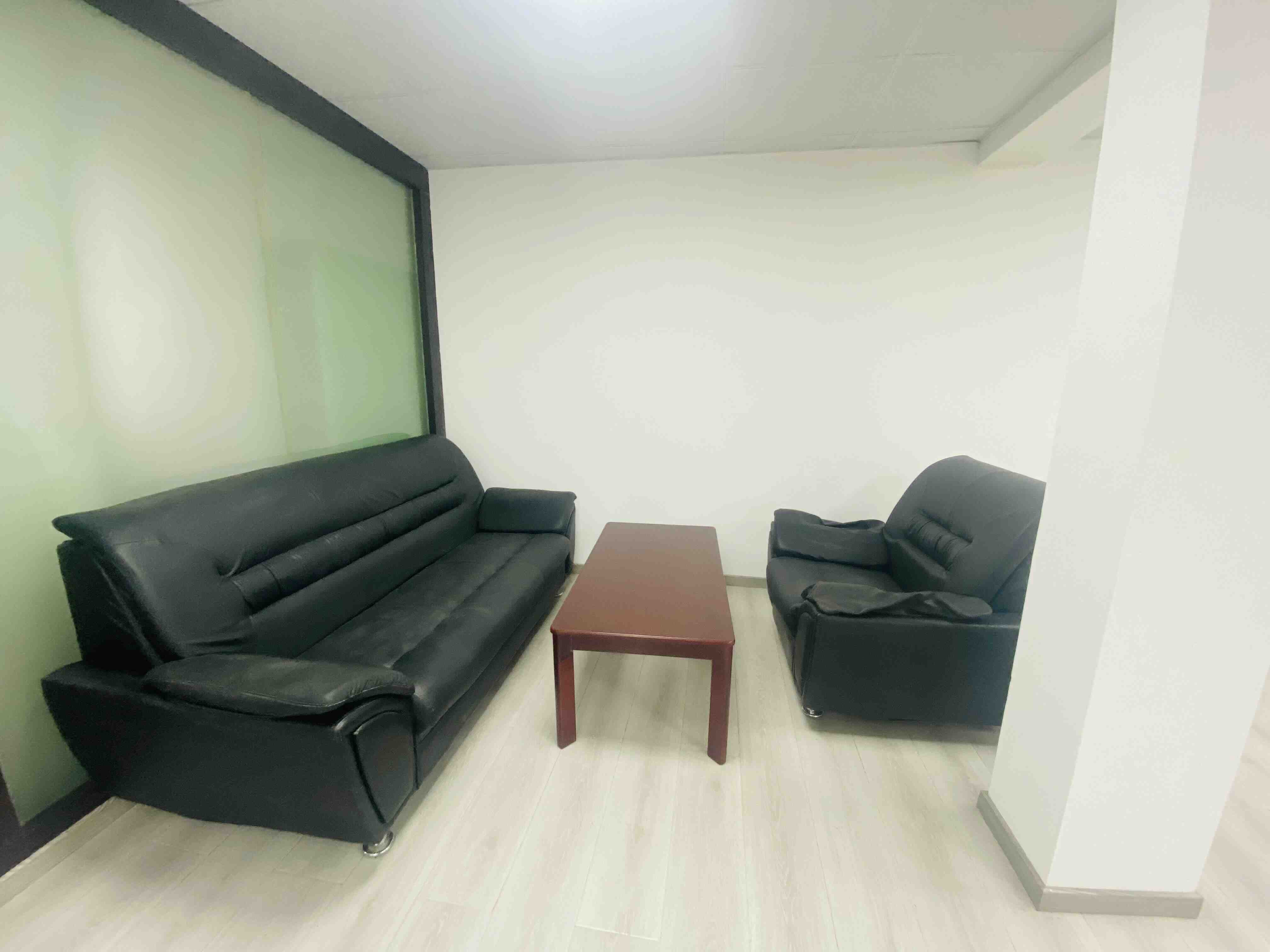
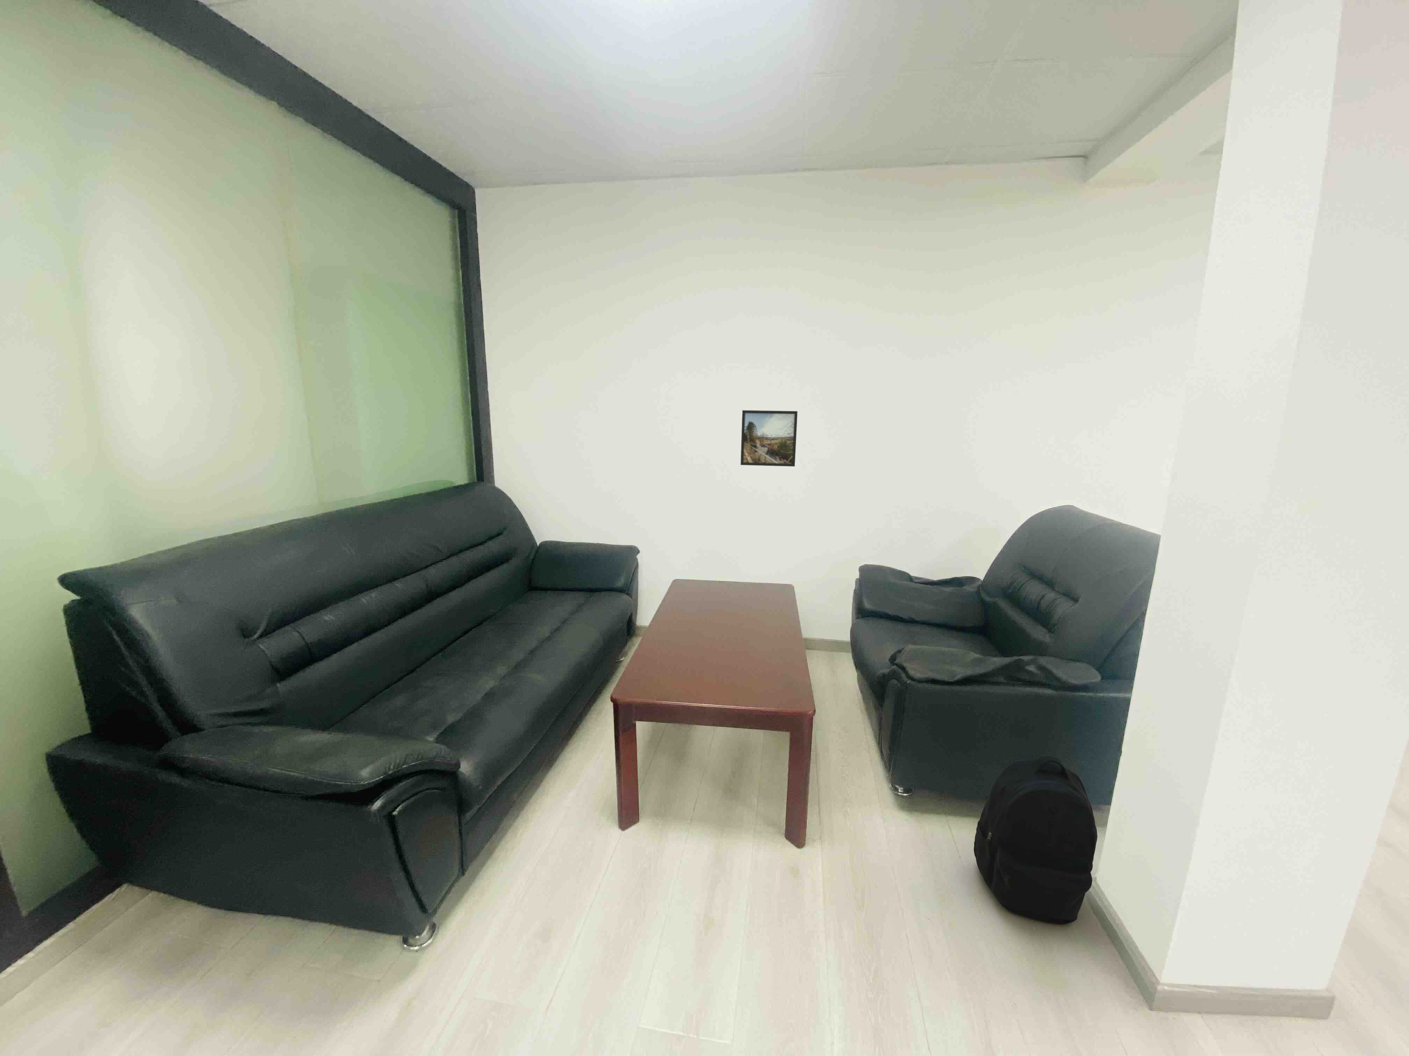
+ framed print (769, 438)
+ backpack (1038, 827)
